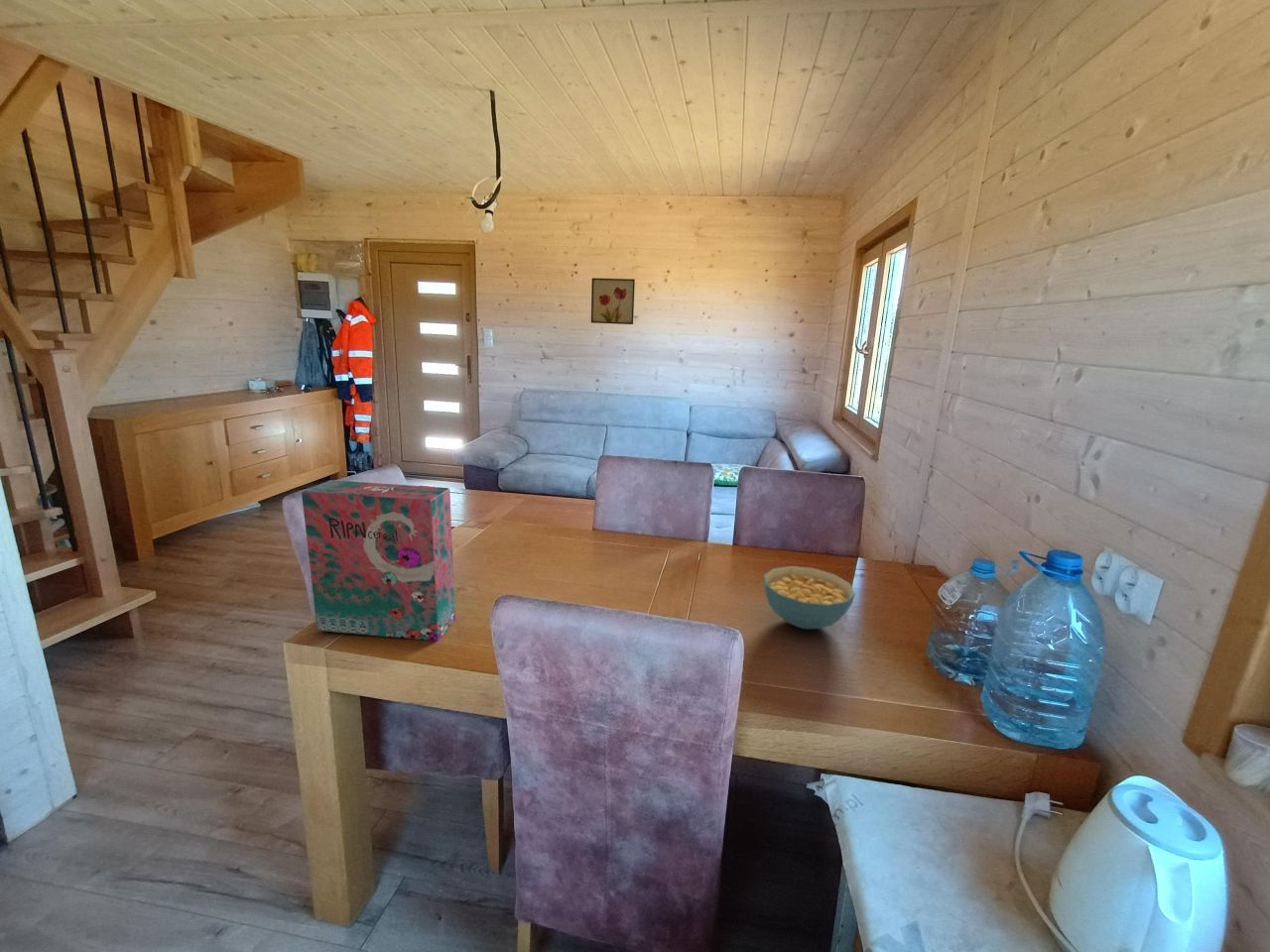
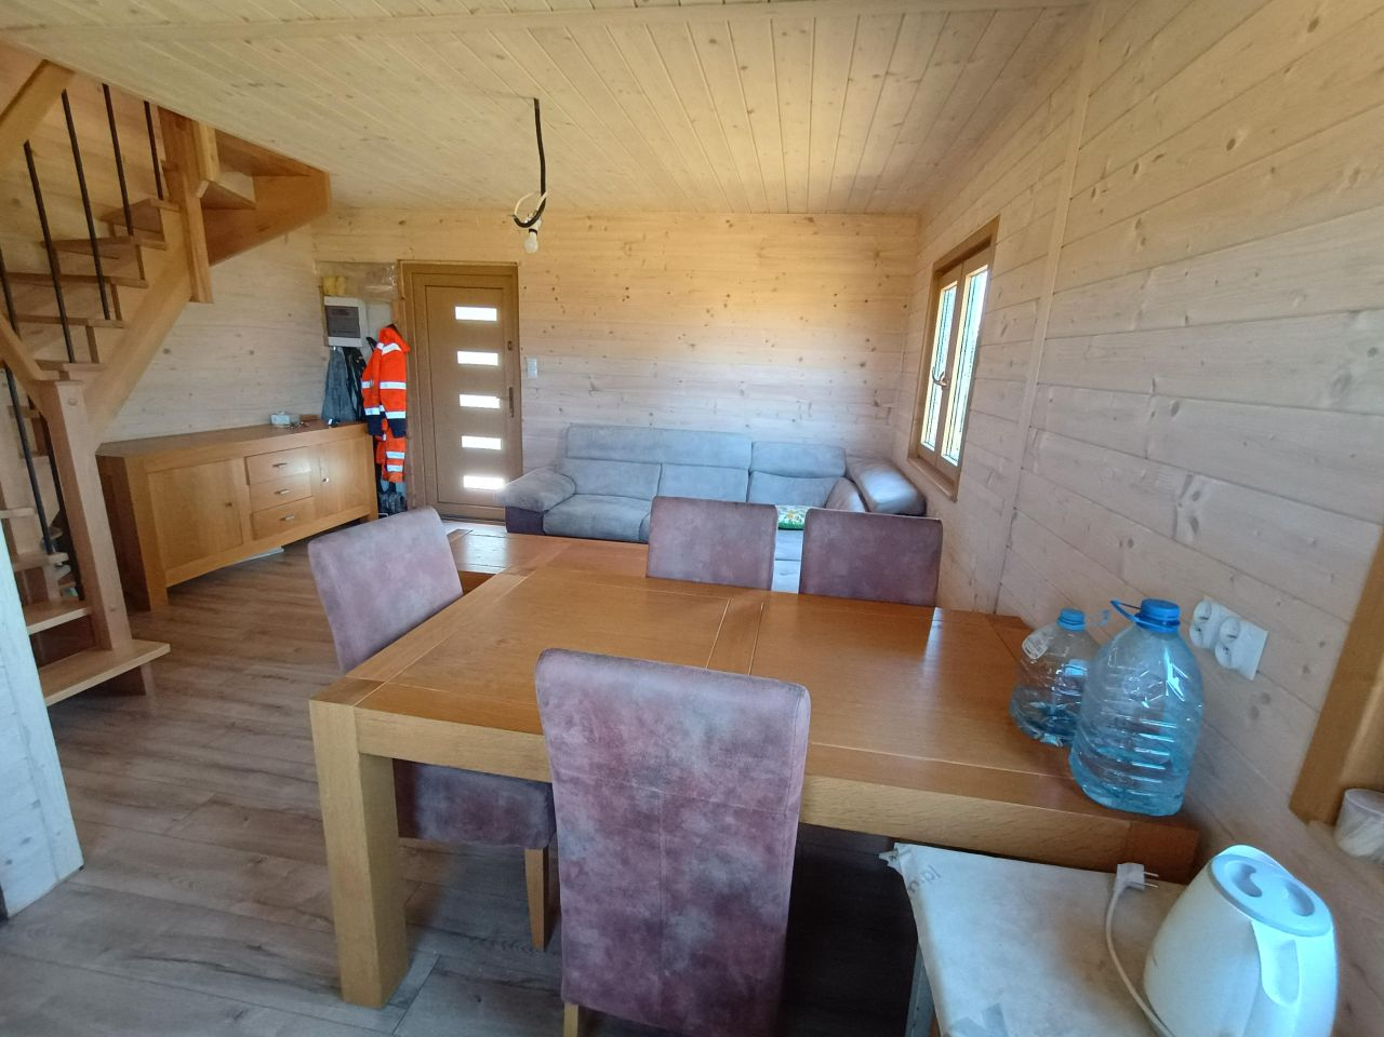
- cereal bowl (806, 603)
- cereal box (383, 559)
- wall art (612, 300)
